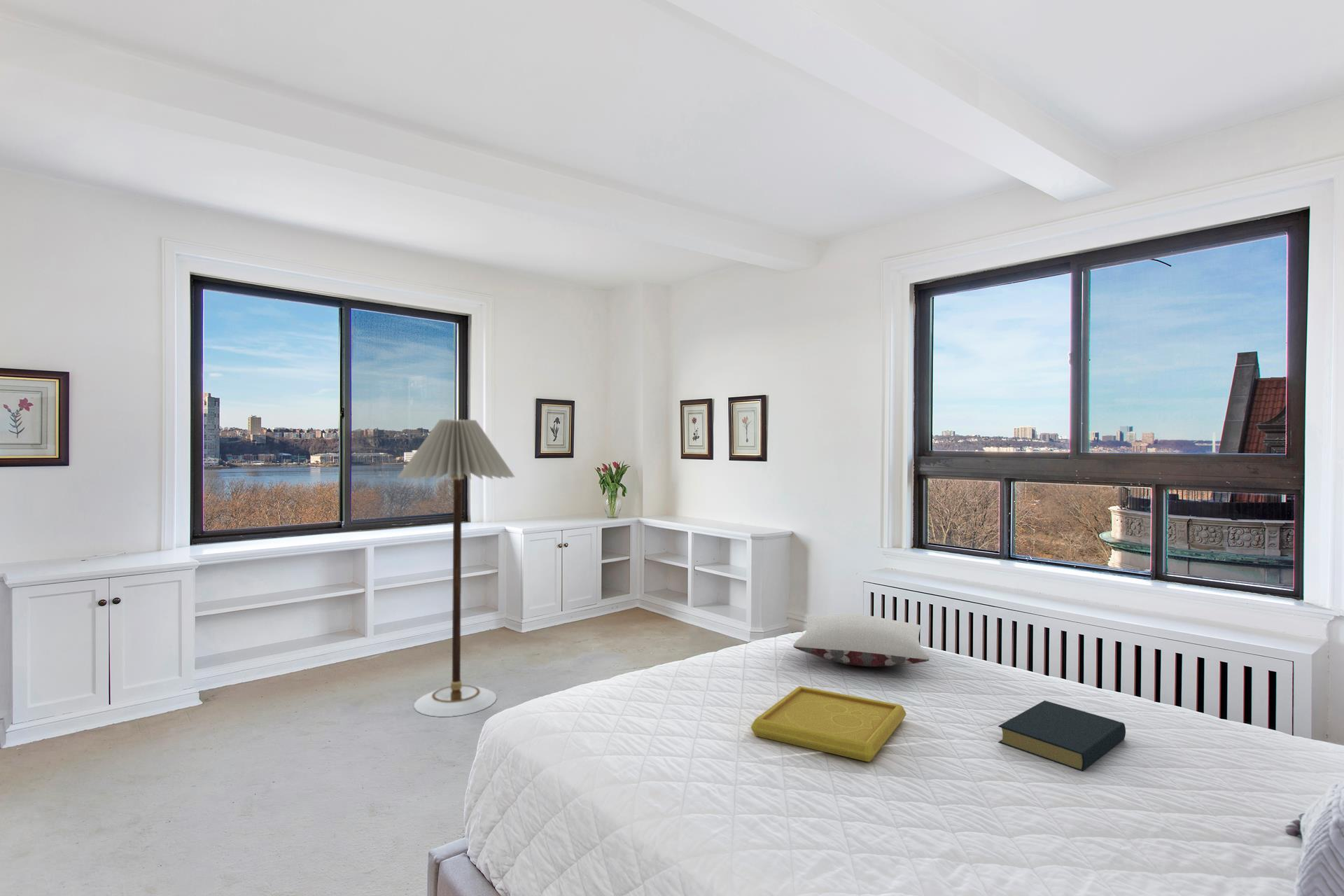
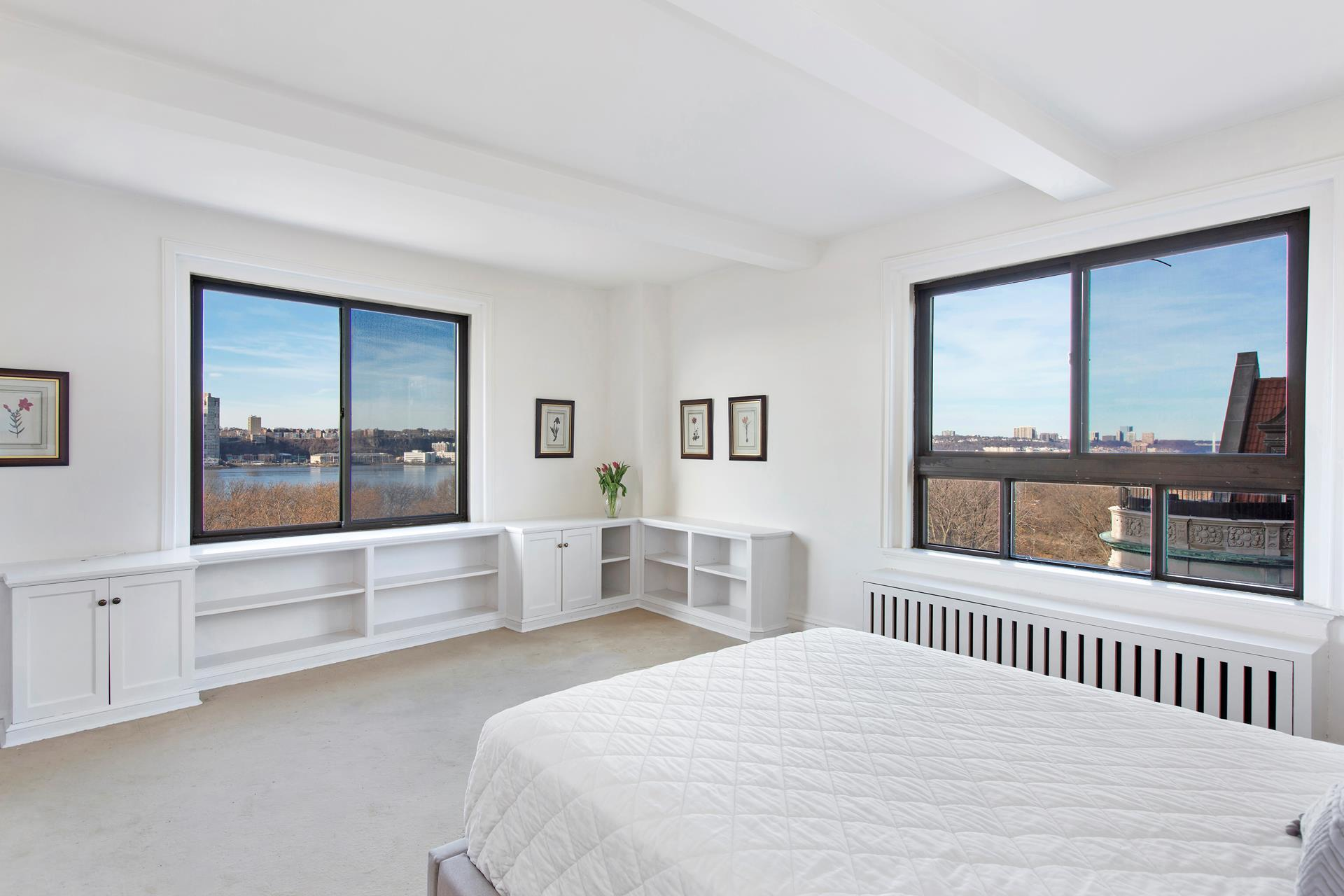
- pillow (861, 636)
- serving tray (830, 720)
- floor lamp (456, 560)
- hardback book (1062, 733)
